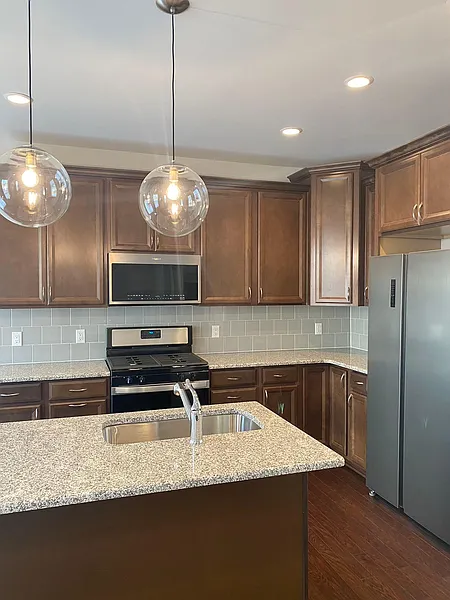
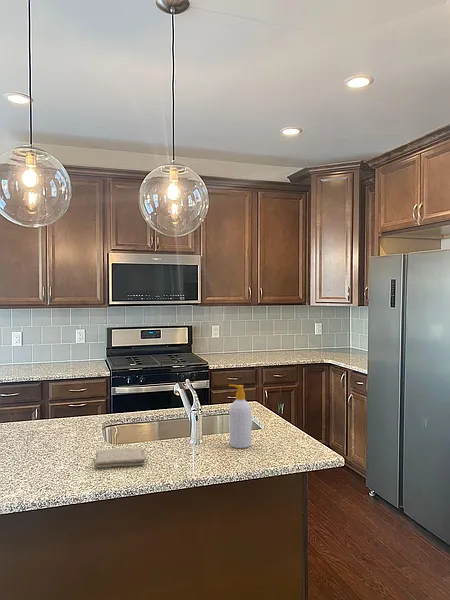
+ soap bottle (239, 415)
+ washcloth (120, 457)
